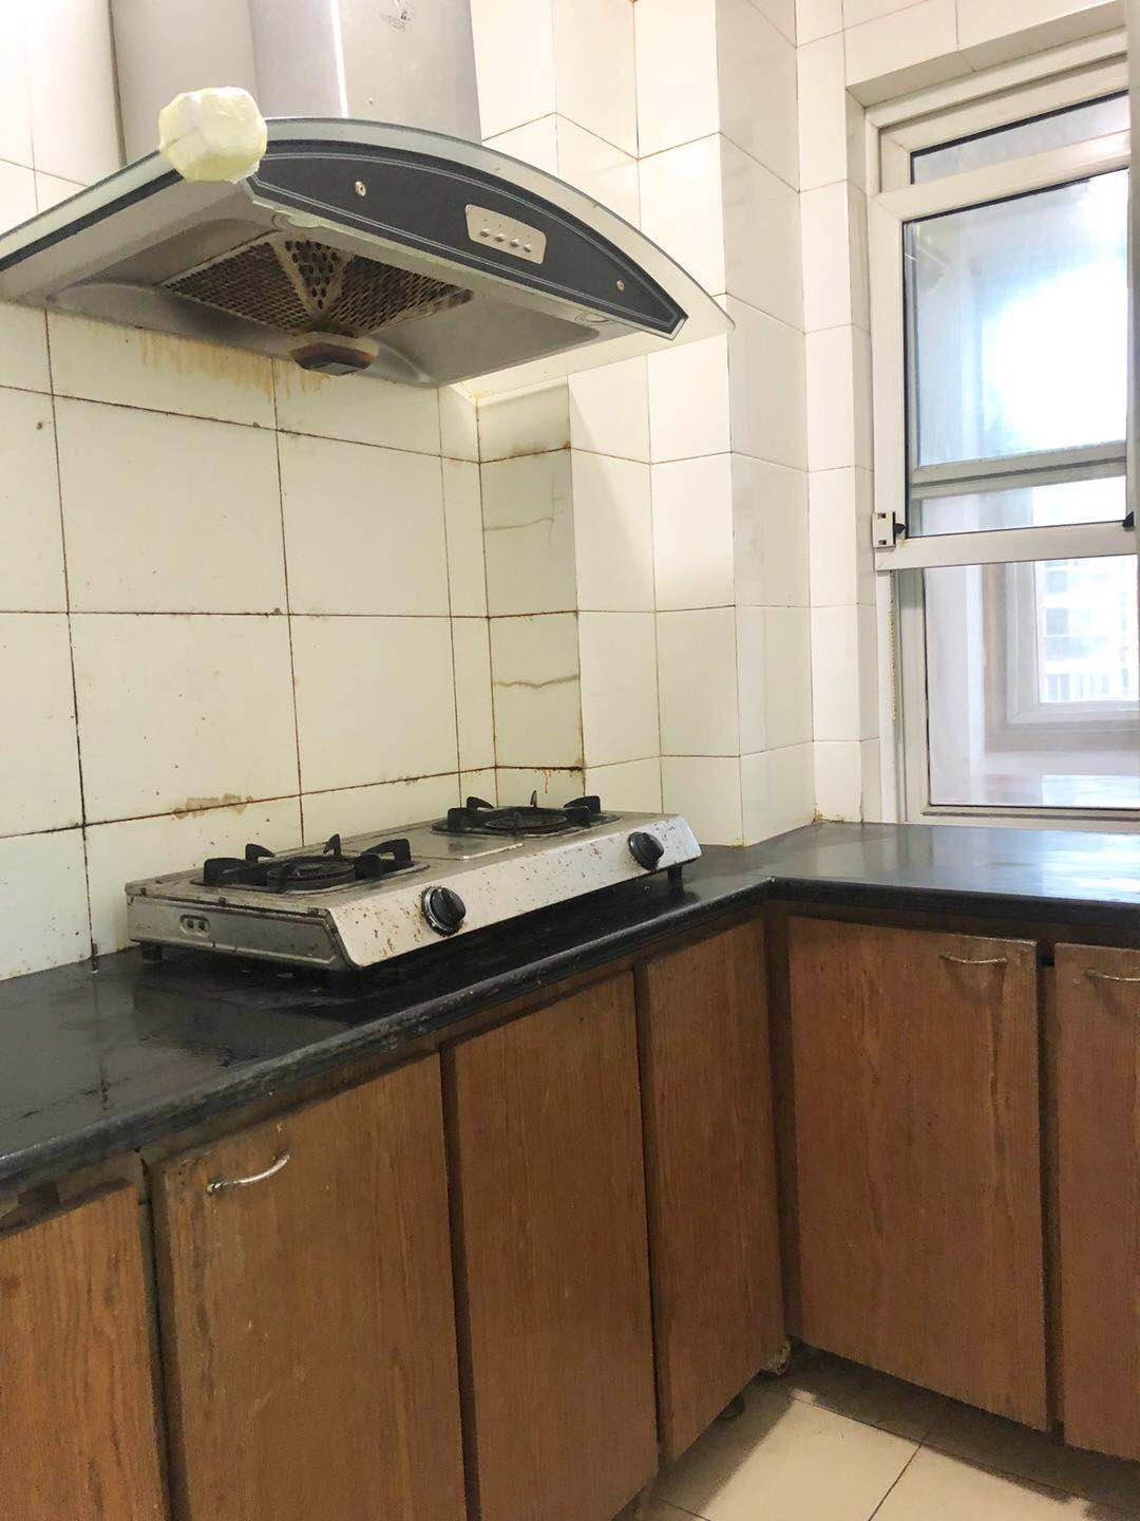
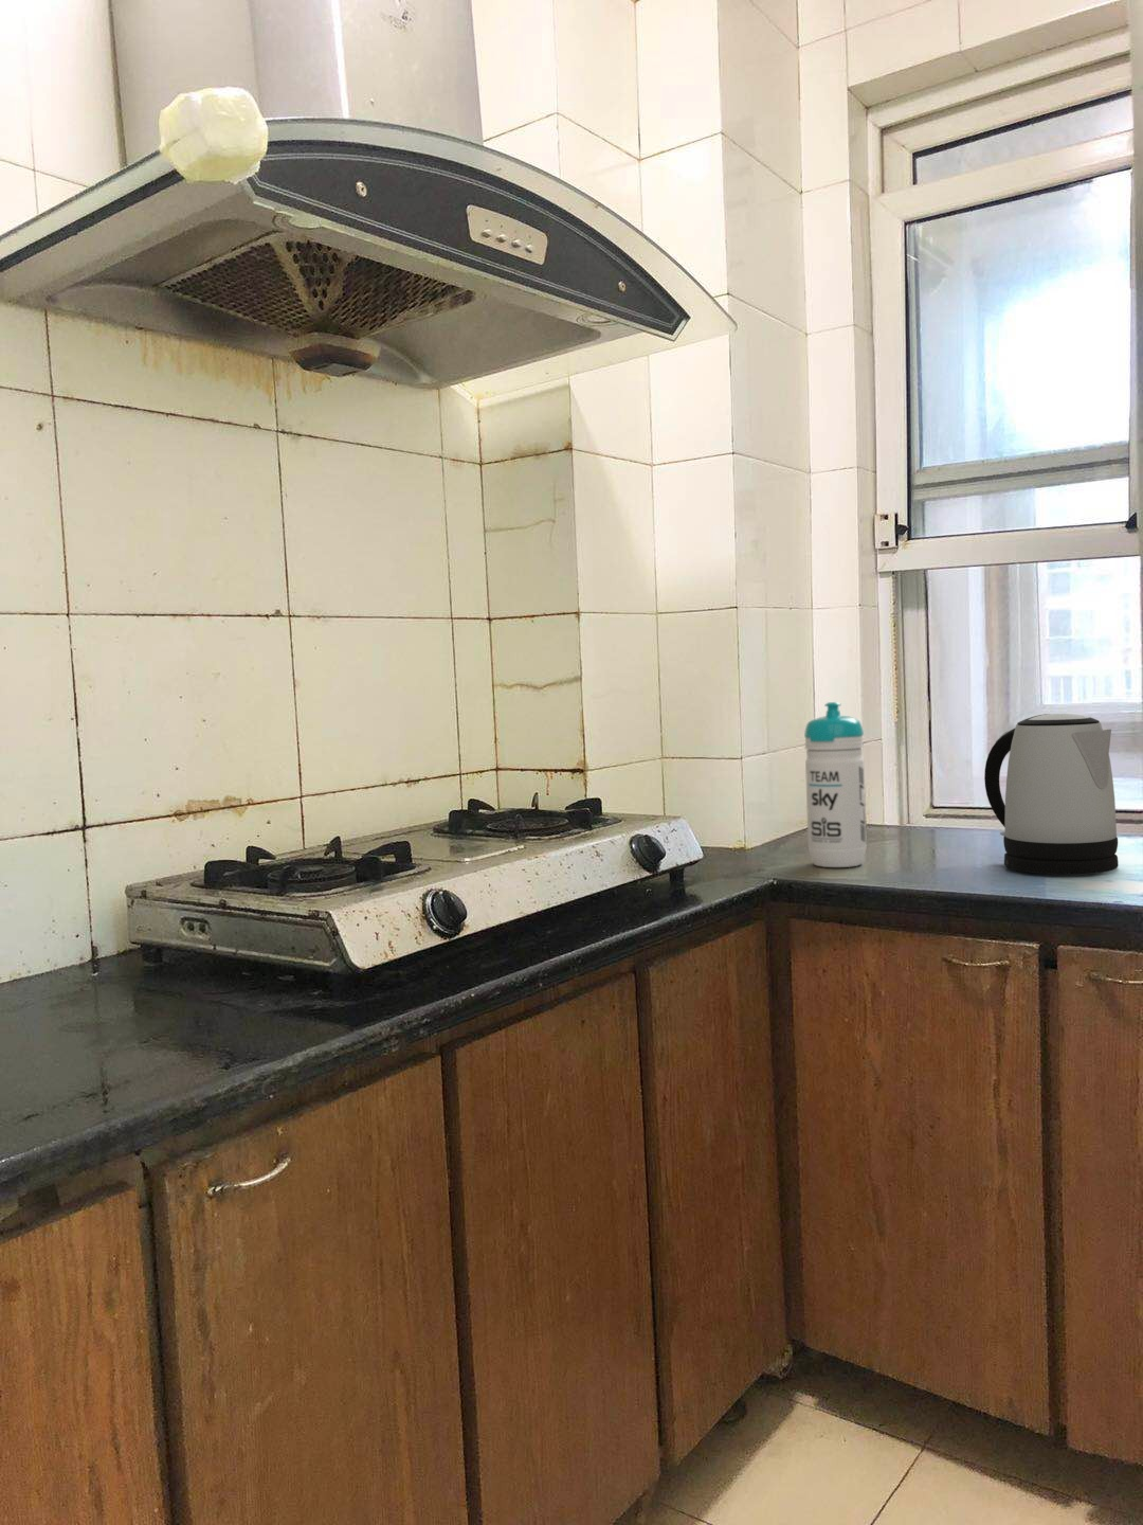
+ kettle (1046, 789)
+ water bottle (834, 783)
